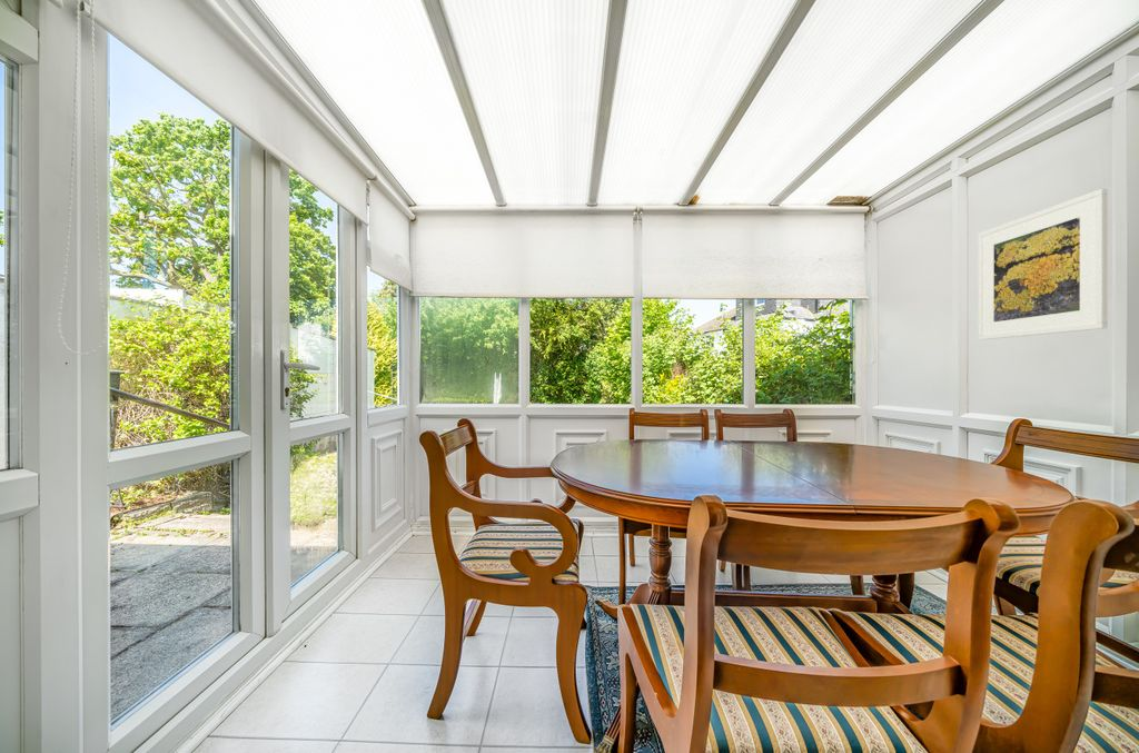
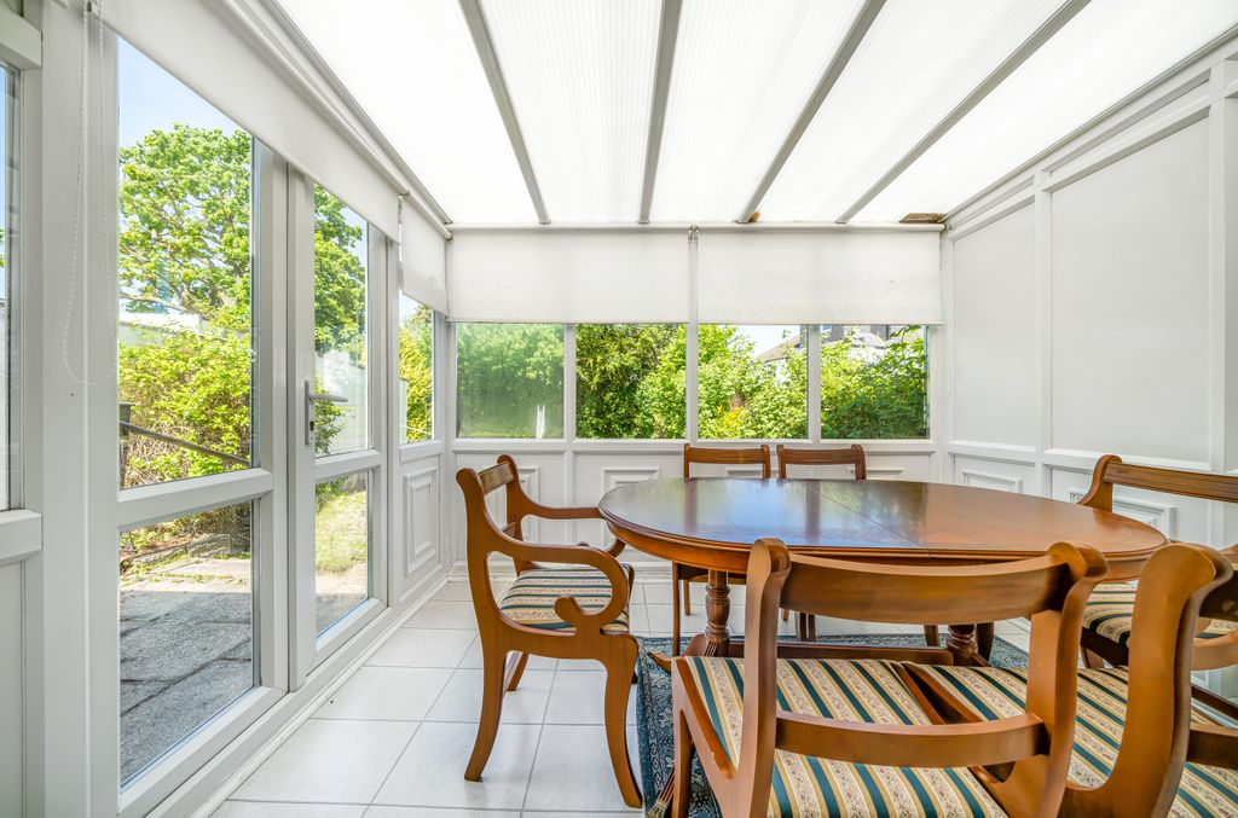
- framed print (1033, 274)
